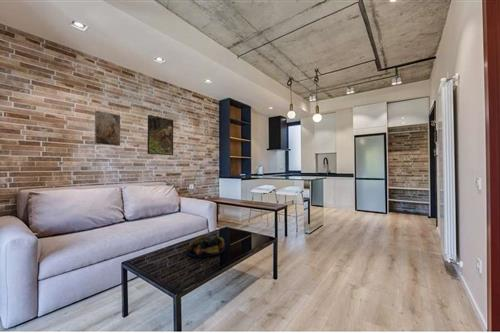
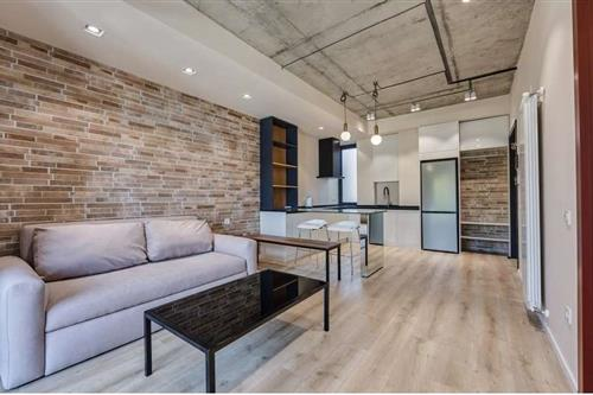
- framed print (161, 136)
- fruit bowl (205, 242)
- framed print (108, 129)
